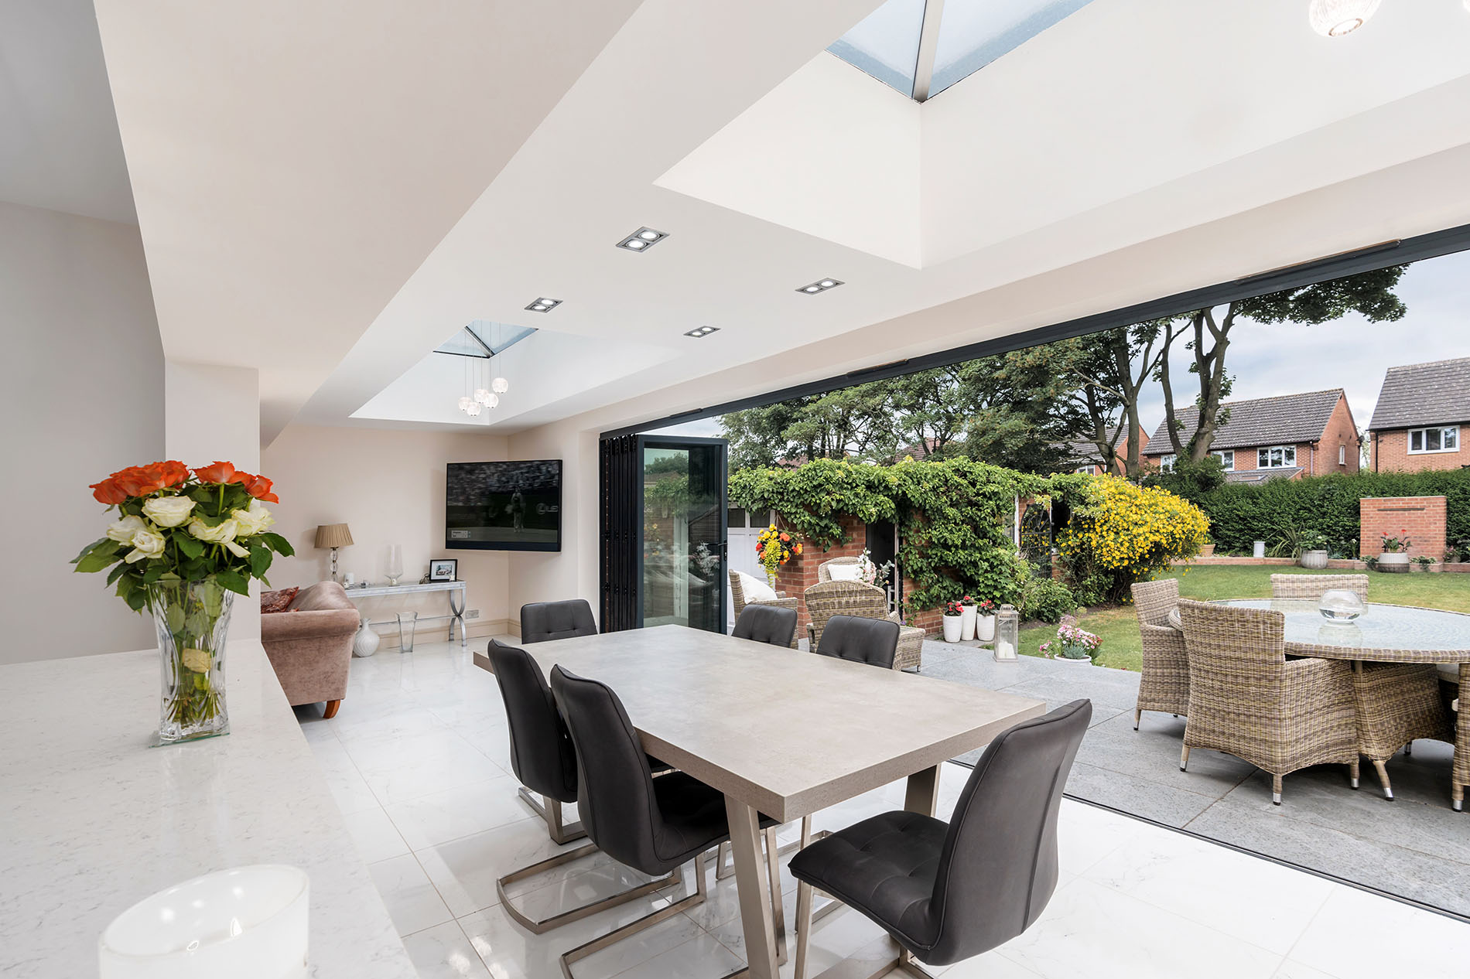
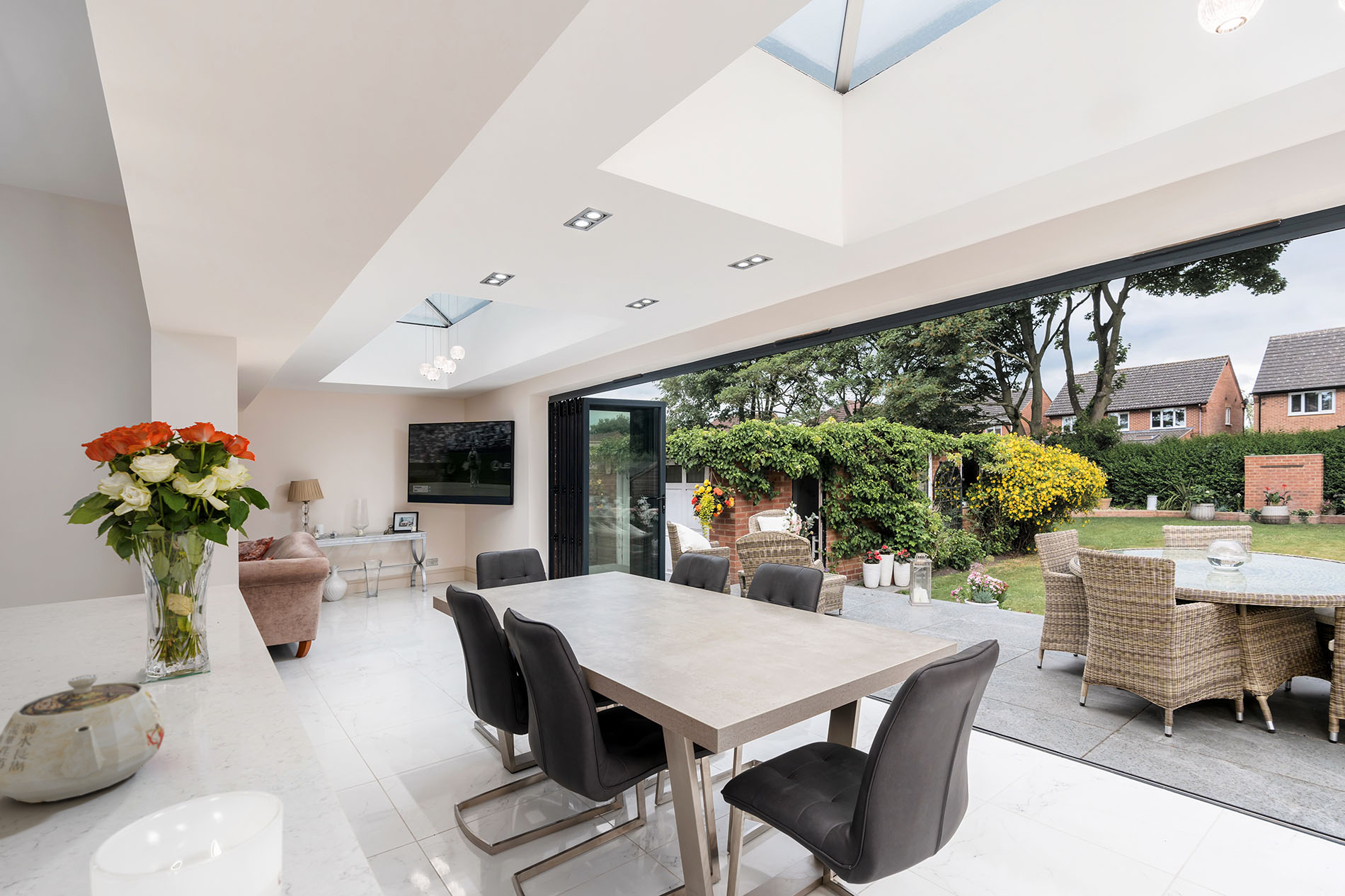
+ teapot (82, 730)
